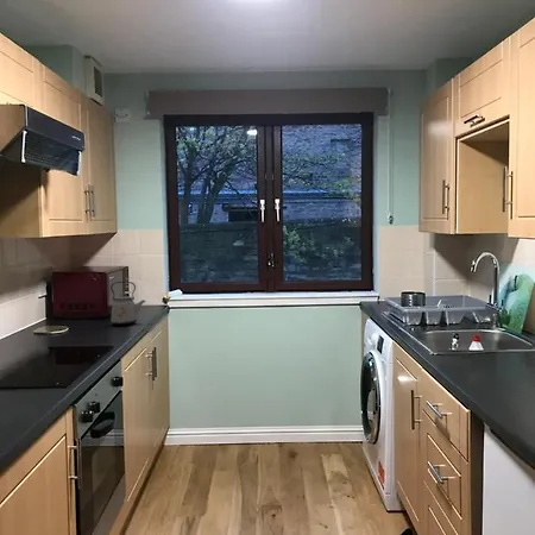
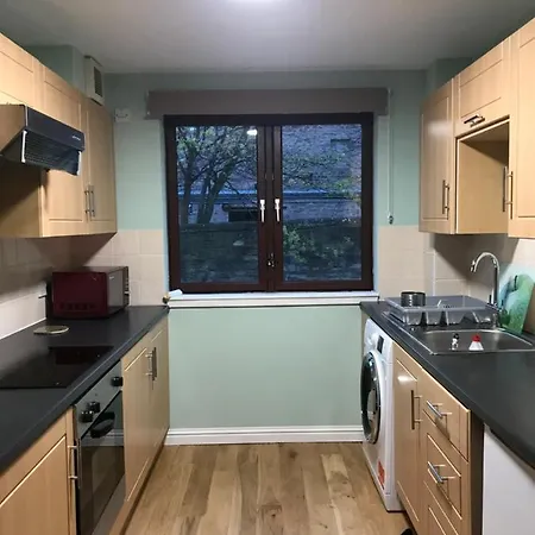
- kettle (128, 302)
